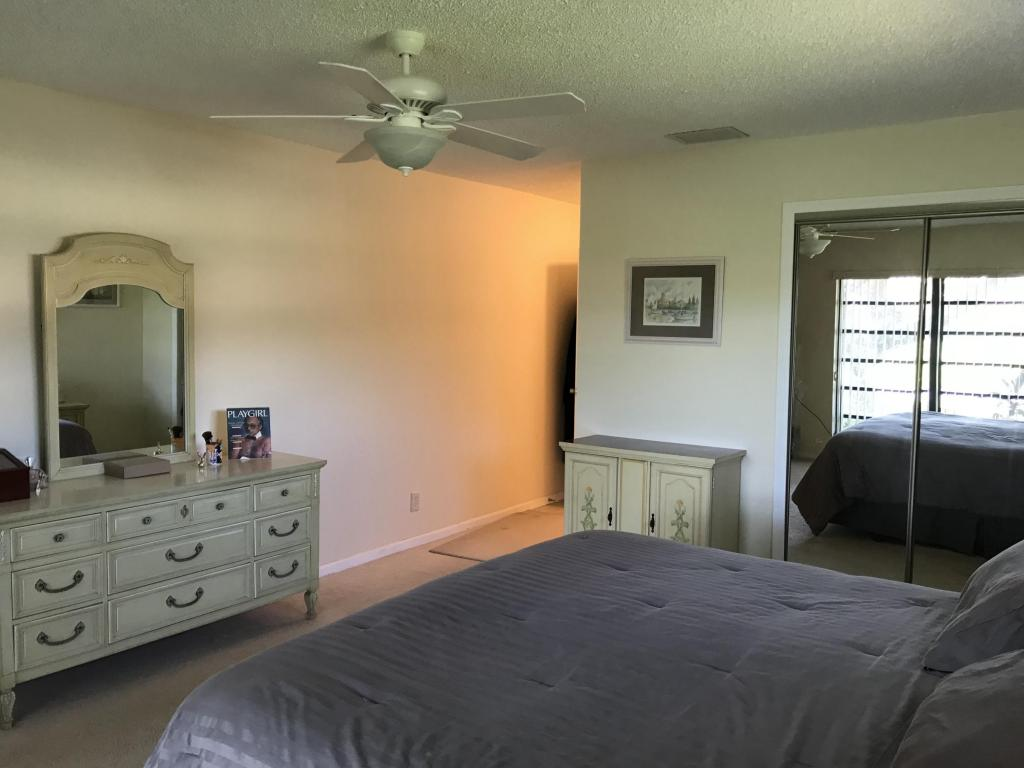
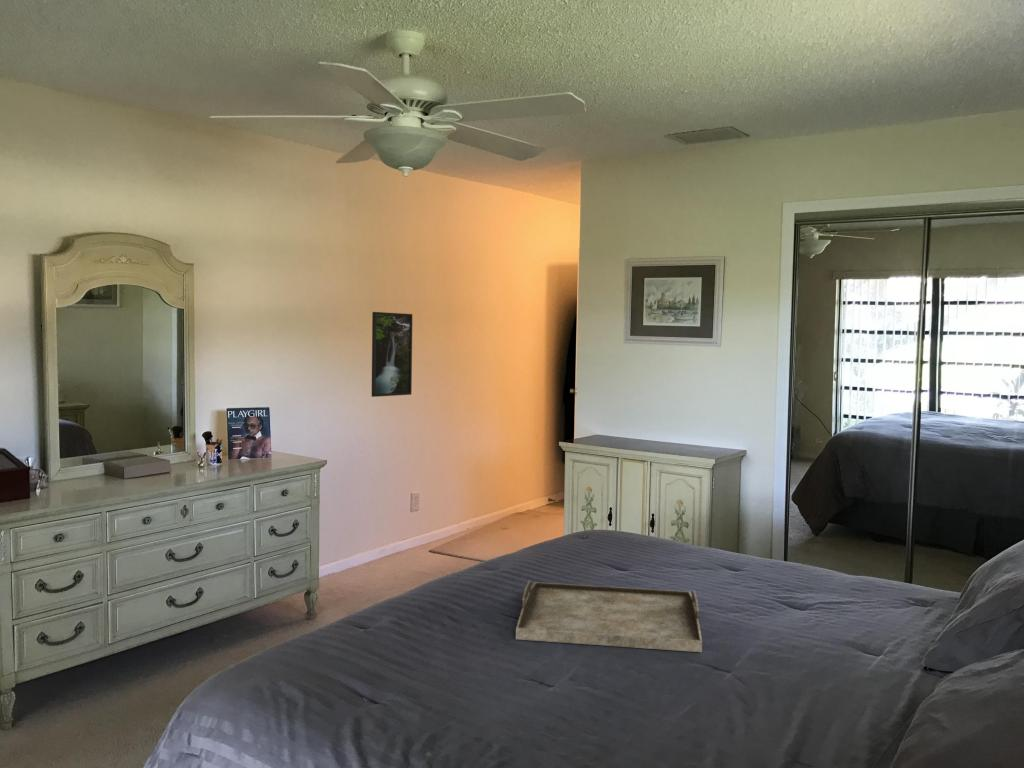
+ serving tray (609, 604)
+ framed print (392, 354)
